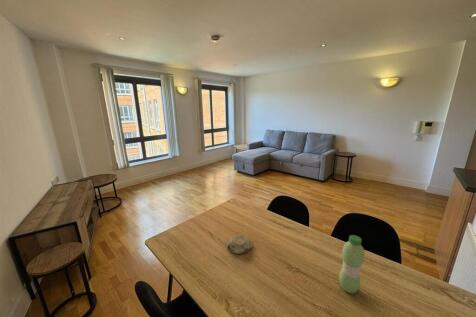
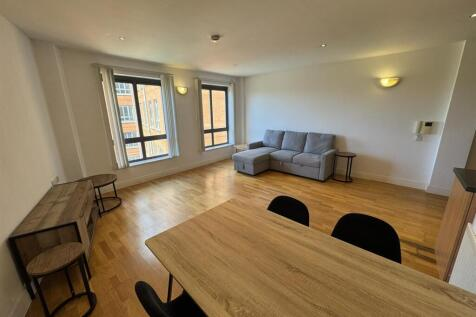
- water bottle (351, 263)
- decorative bowl (239, 242)
